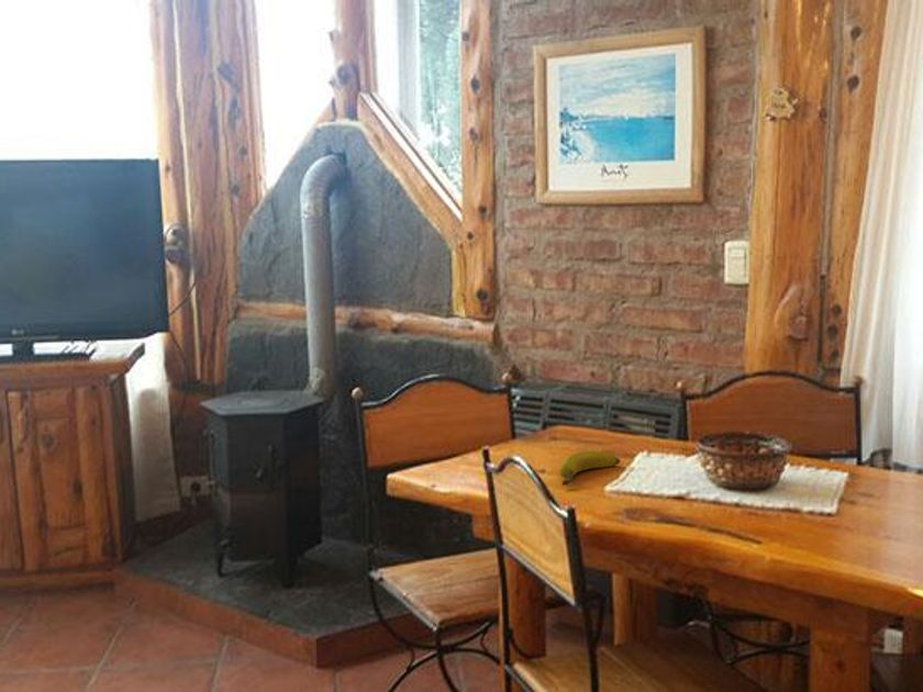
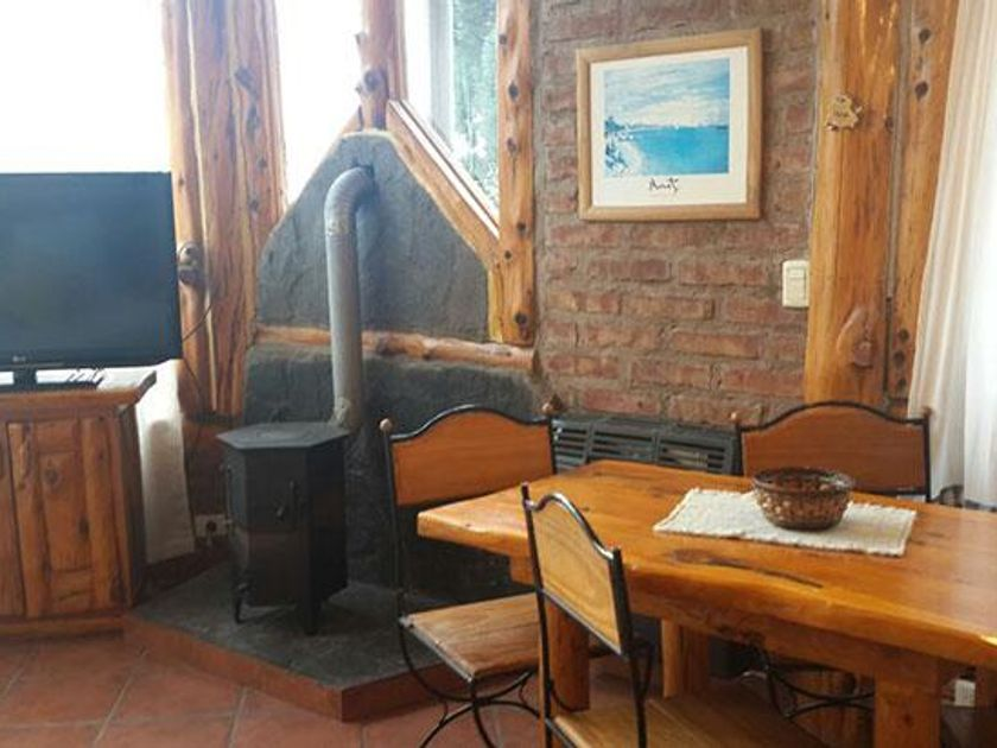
- banana (582, 465)
